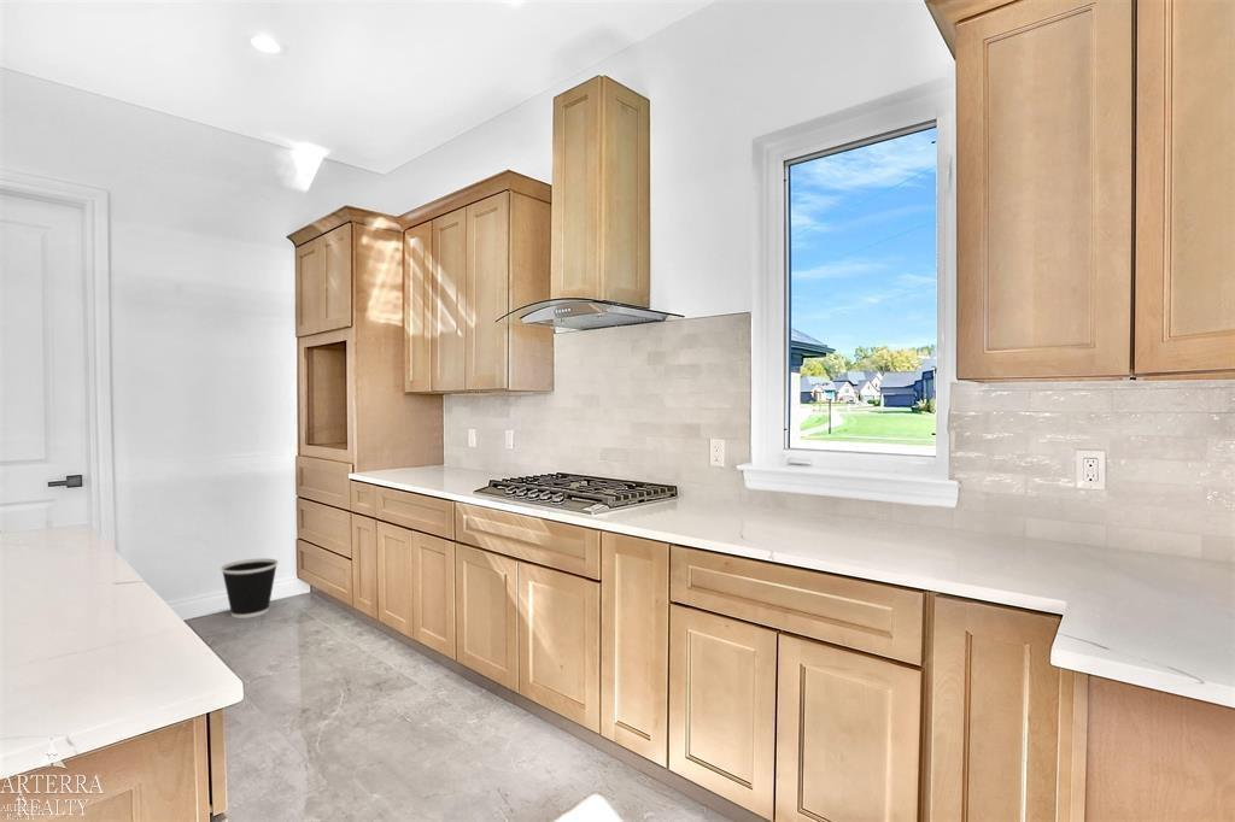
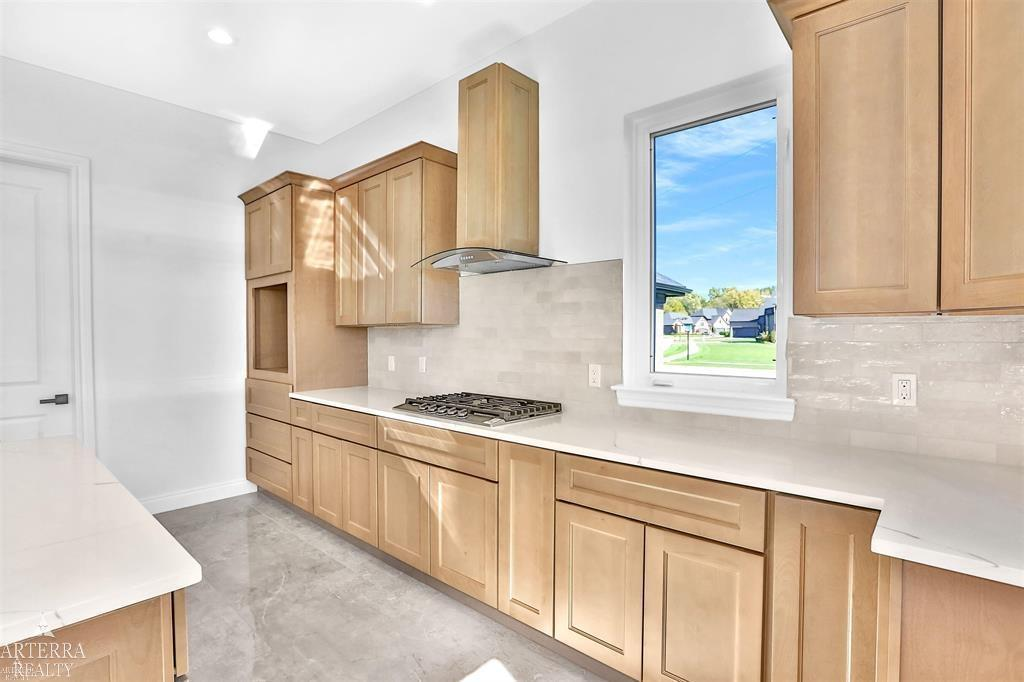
- wastebasket (250, 588)
